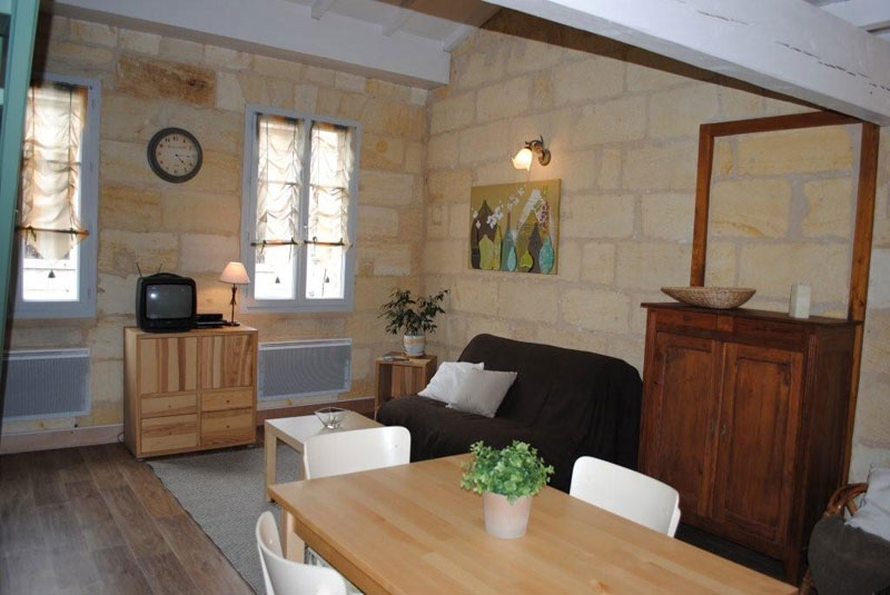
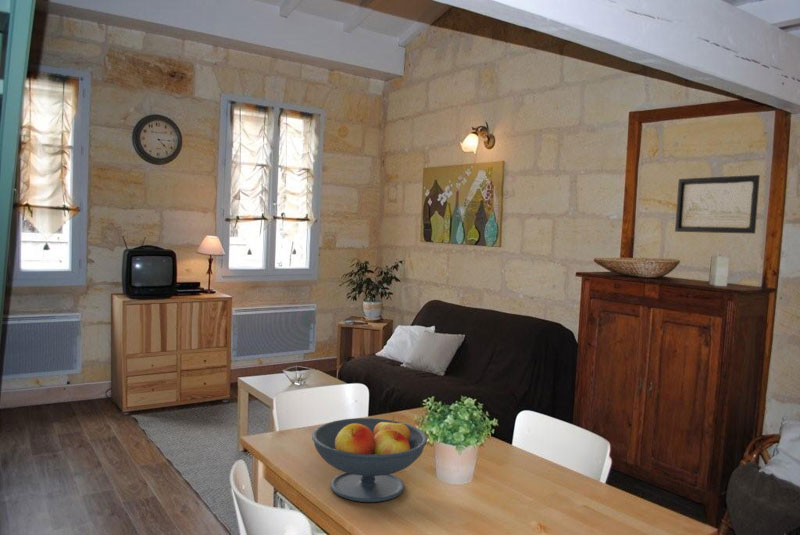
+ fruit bowl (369, 451)
+ wall art (715, 204)
